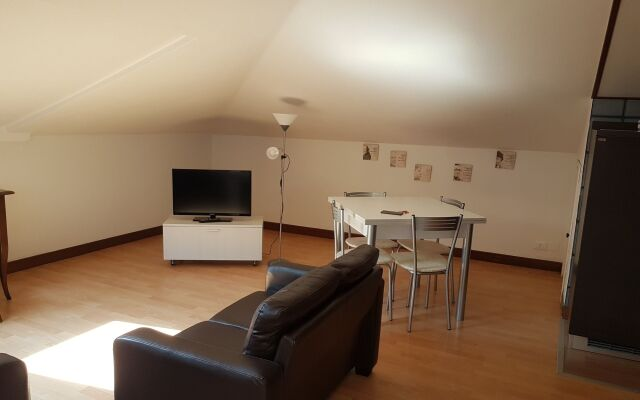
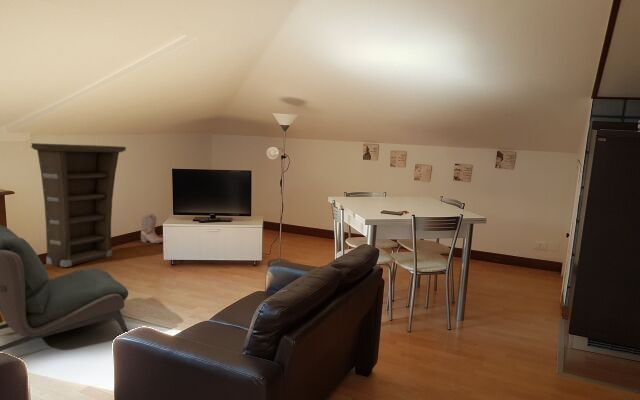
+ armless chair (53, 282)
+ cabinet (82, 203)
+ boots (154, 227)
